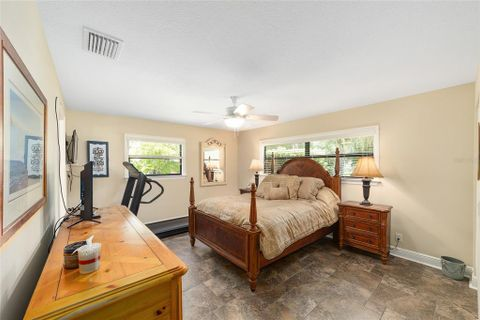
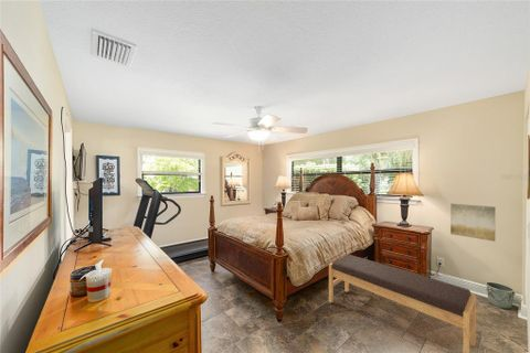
+ wall art (471, 221)
+ bench (391, 297)
